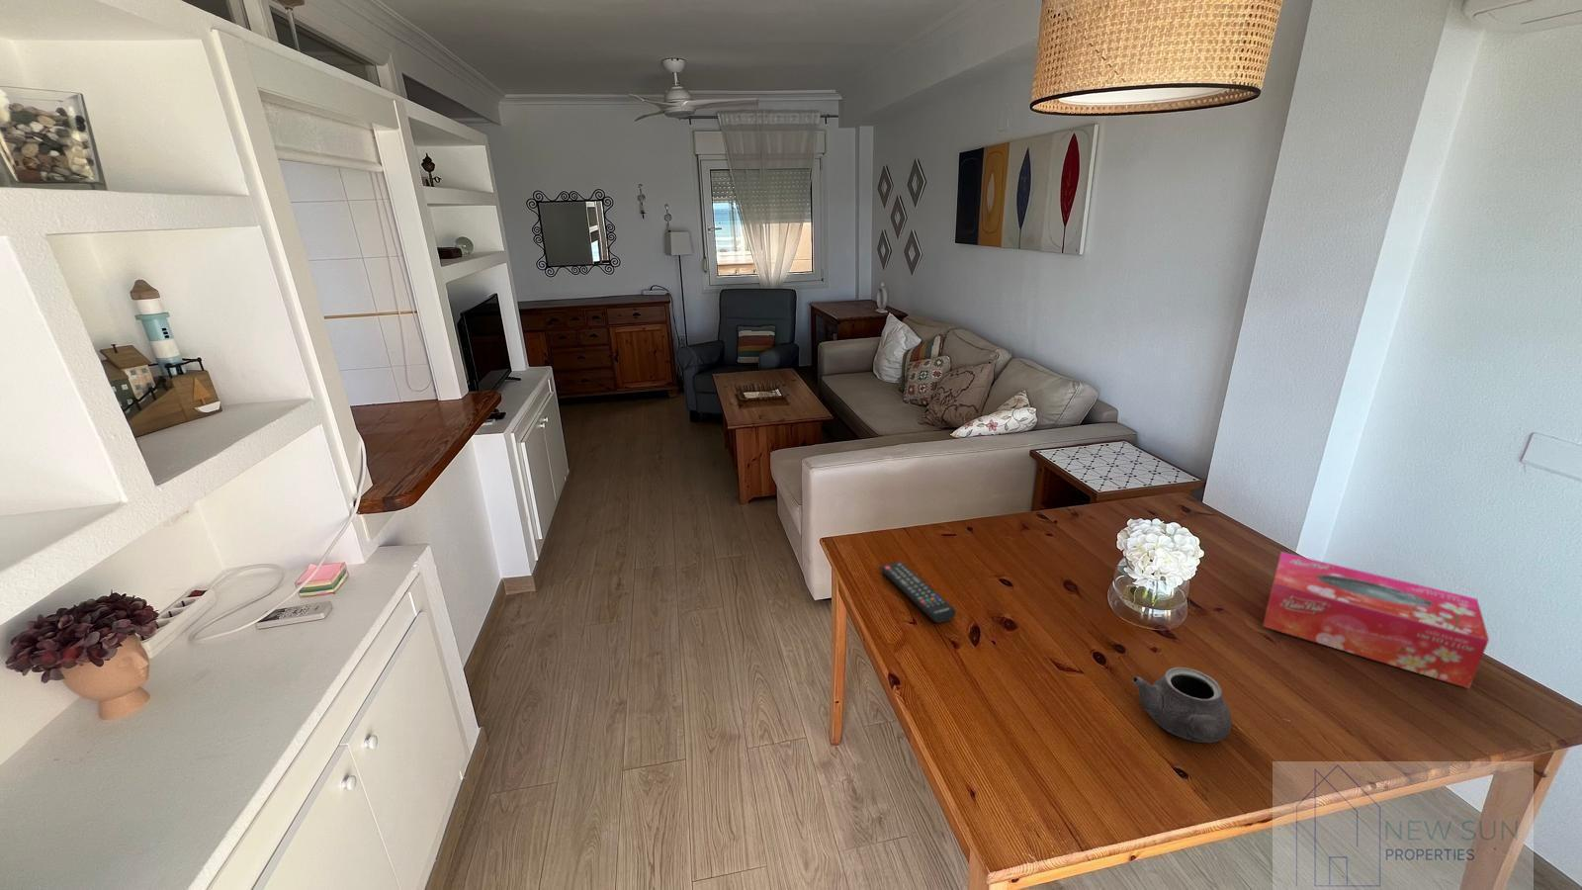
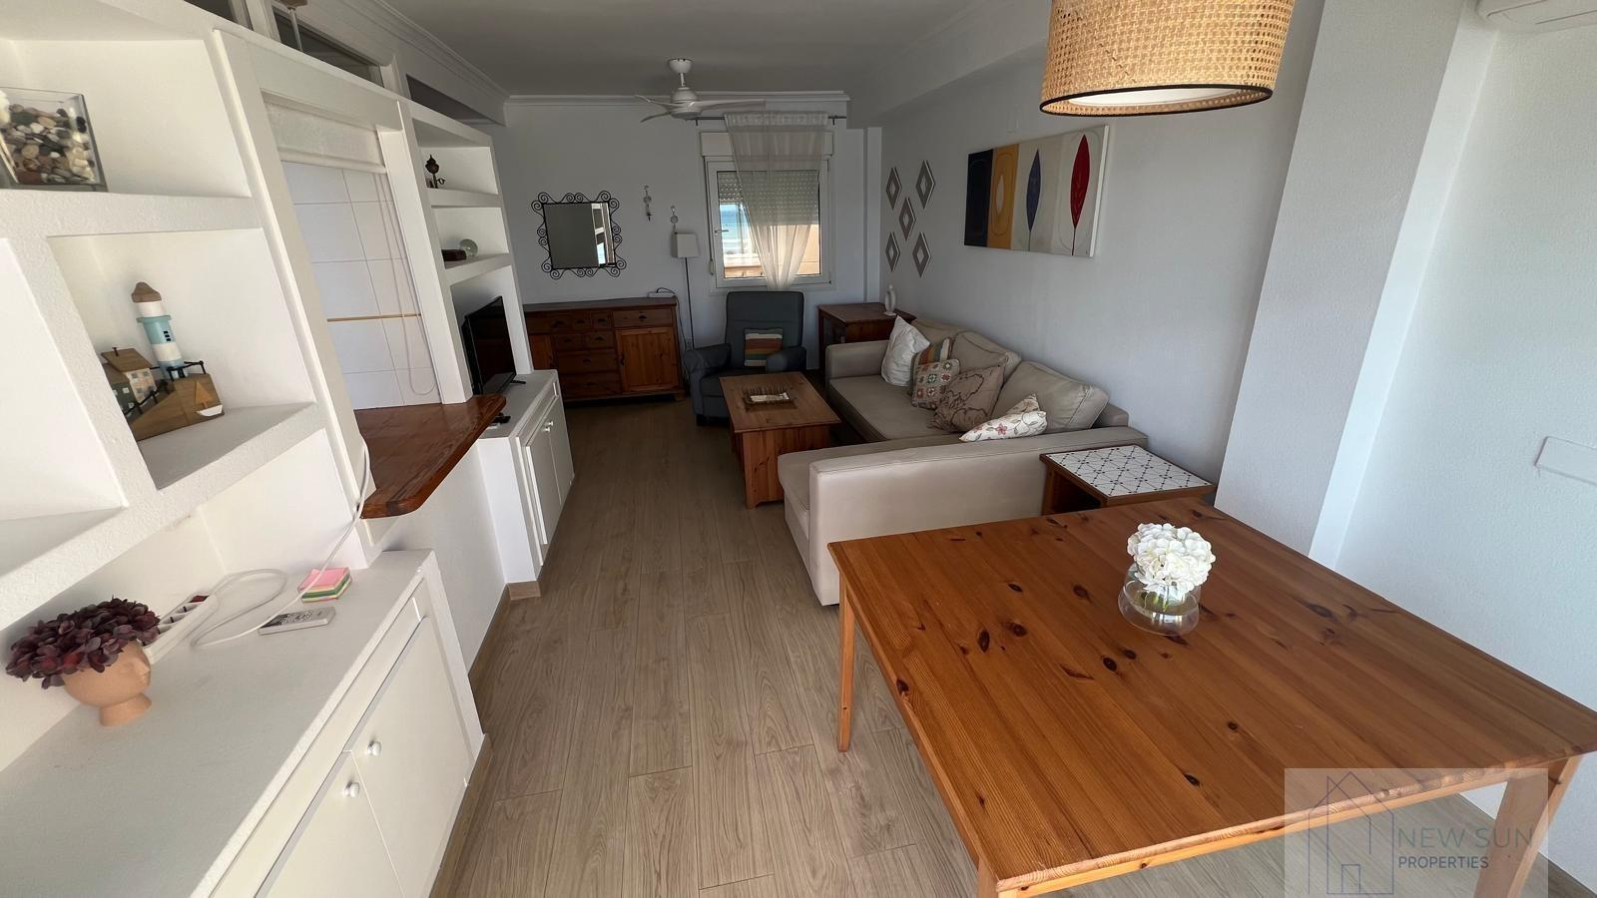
- tissue box (1365, 613)
- teapot (1188, 709)
- remote control (915, 589)
